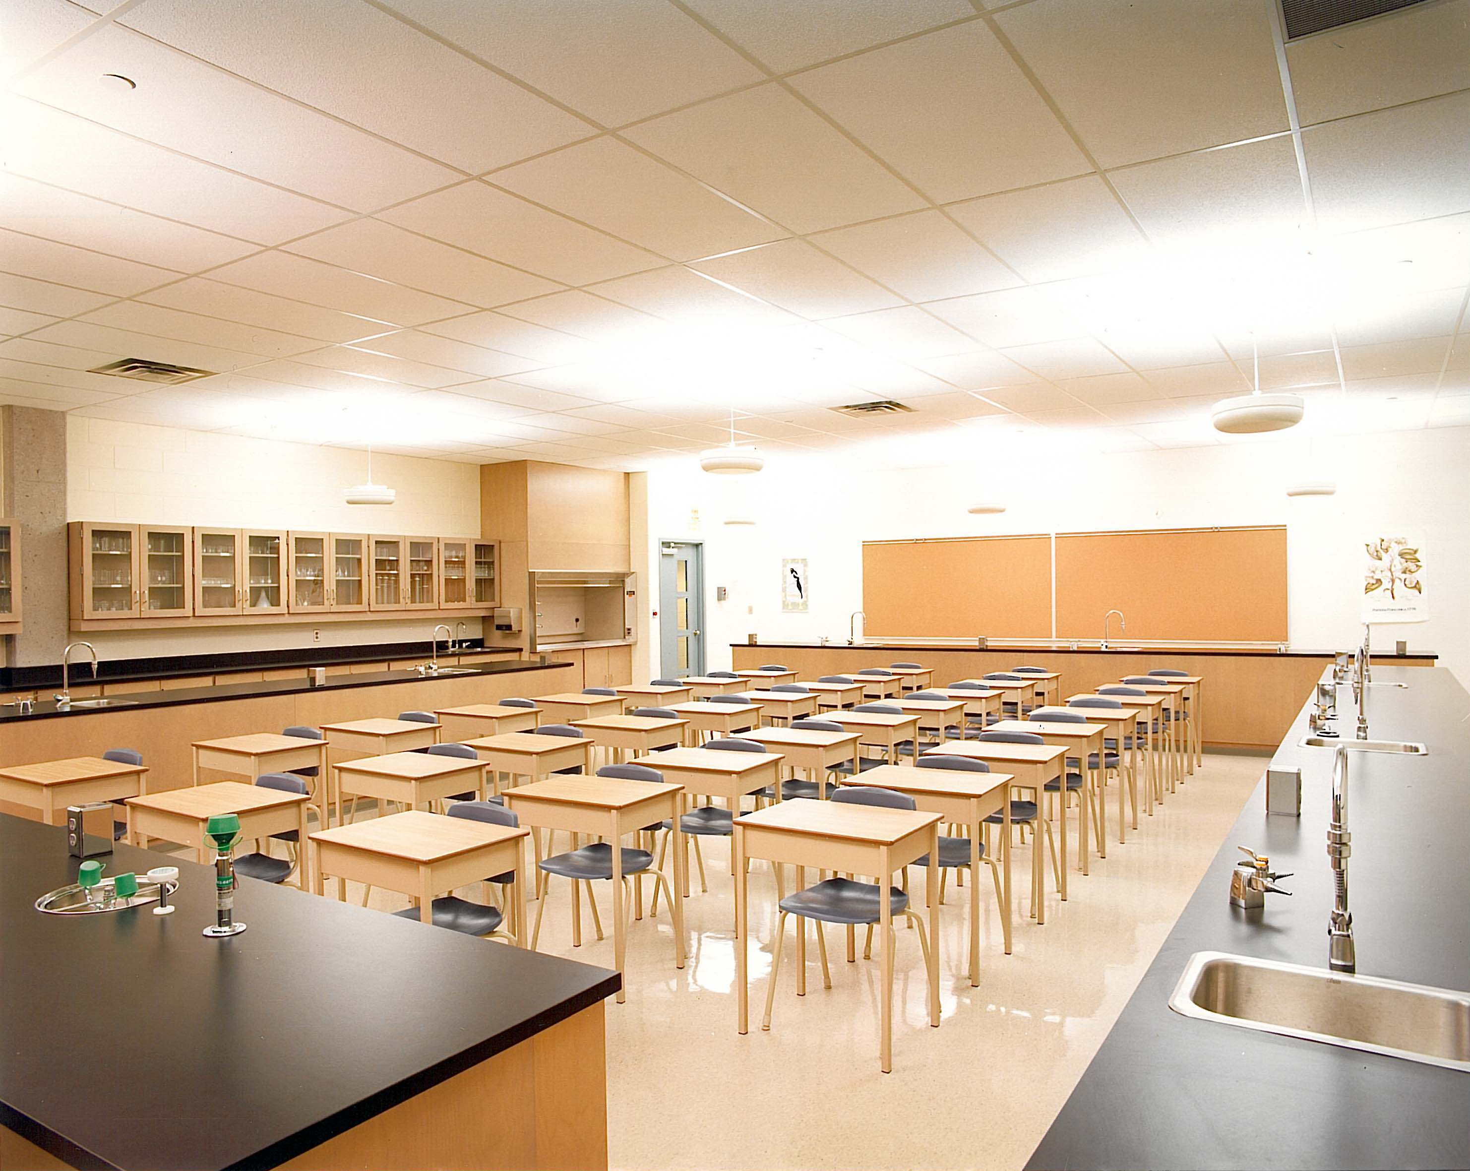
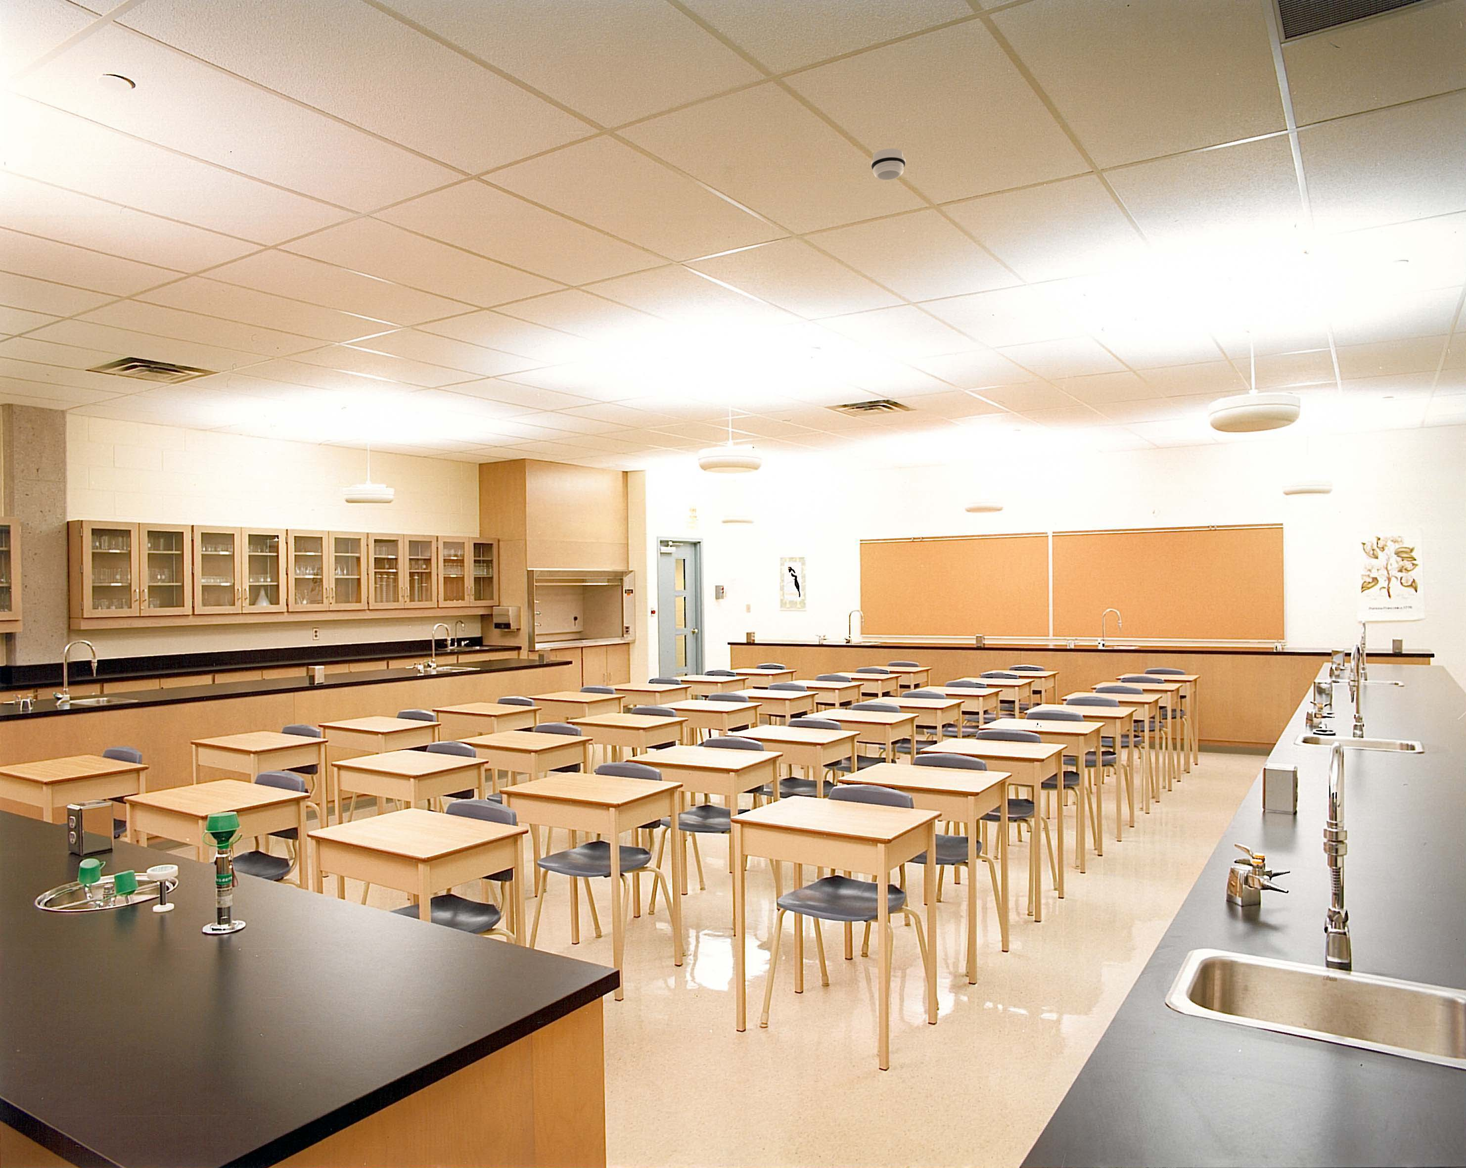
+ smoke detector (888, 164)
